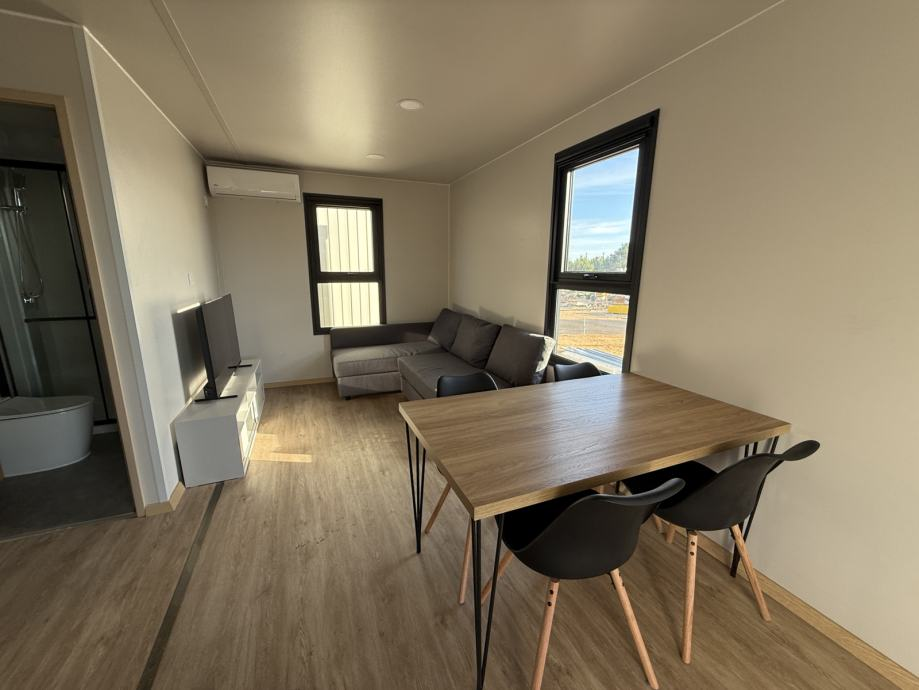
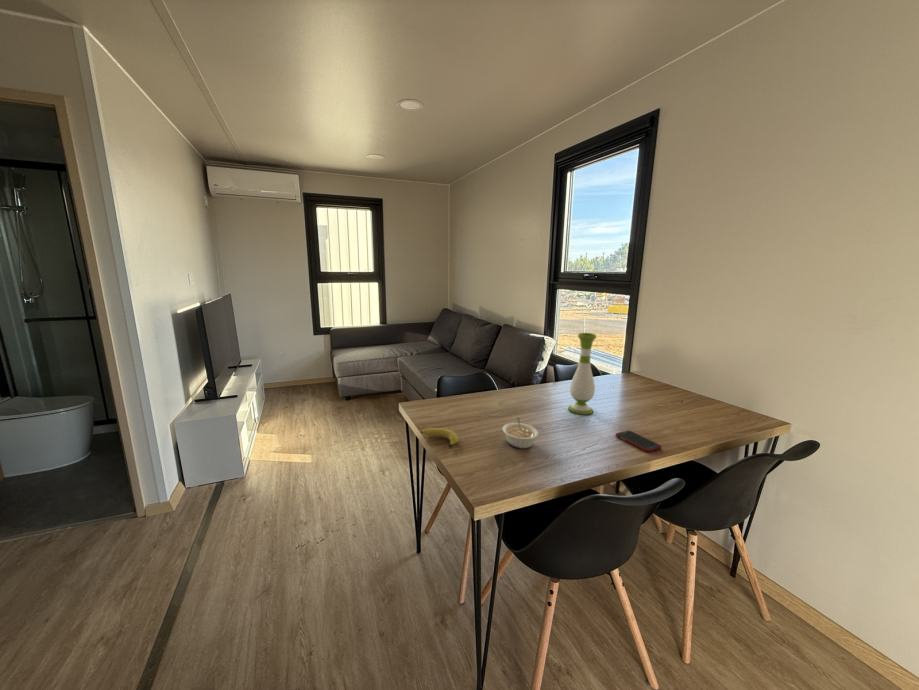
+ legume (518, 434)
+ cell phone (637, 440)
+ fruit (442, 436)
+ vase (583, 372)
